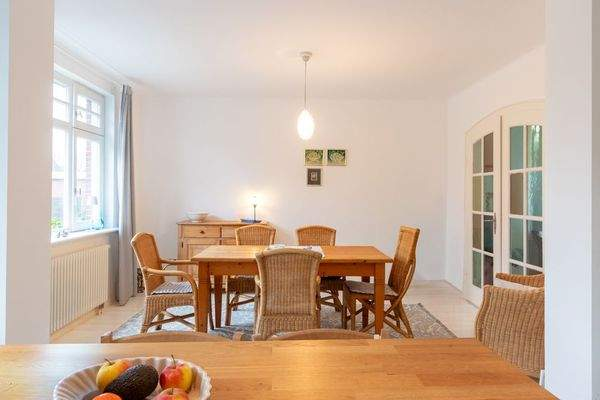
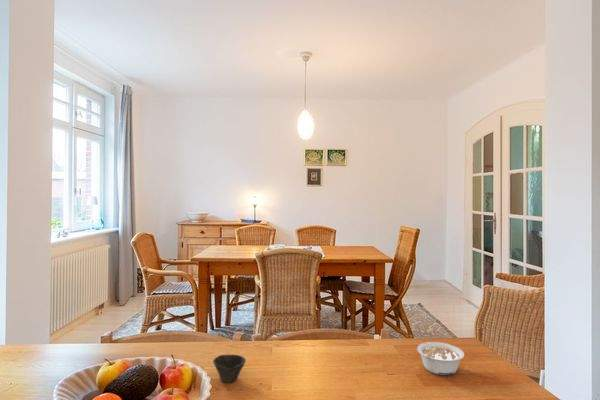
+ cup (228, 368)
+ legume (440, 358)
